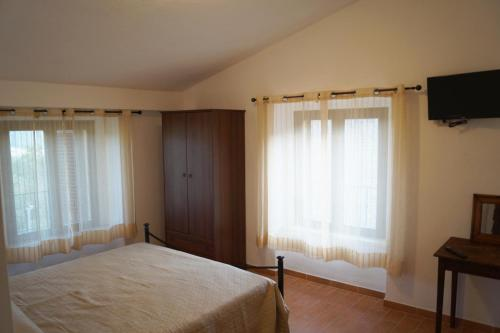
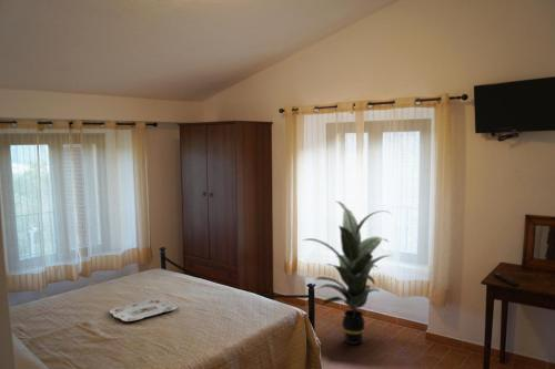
+ indoor plant (350, 270)
+ serving tray (143, 309)
